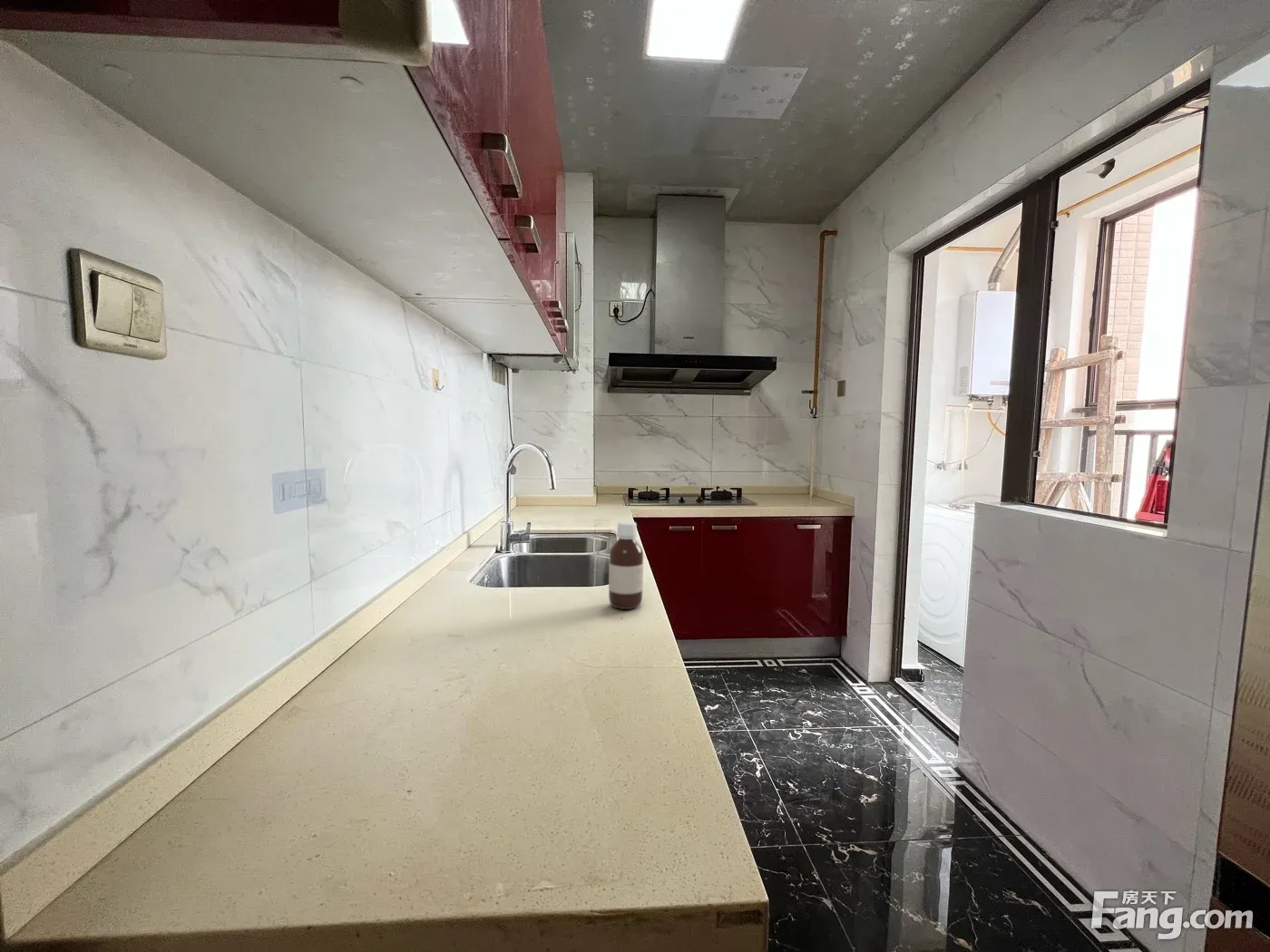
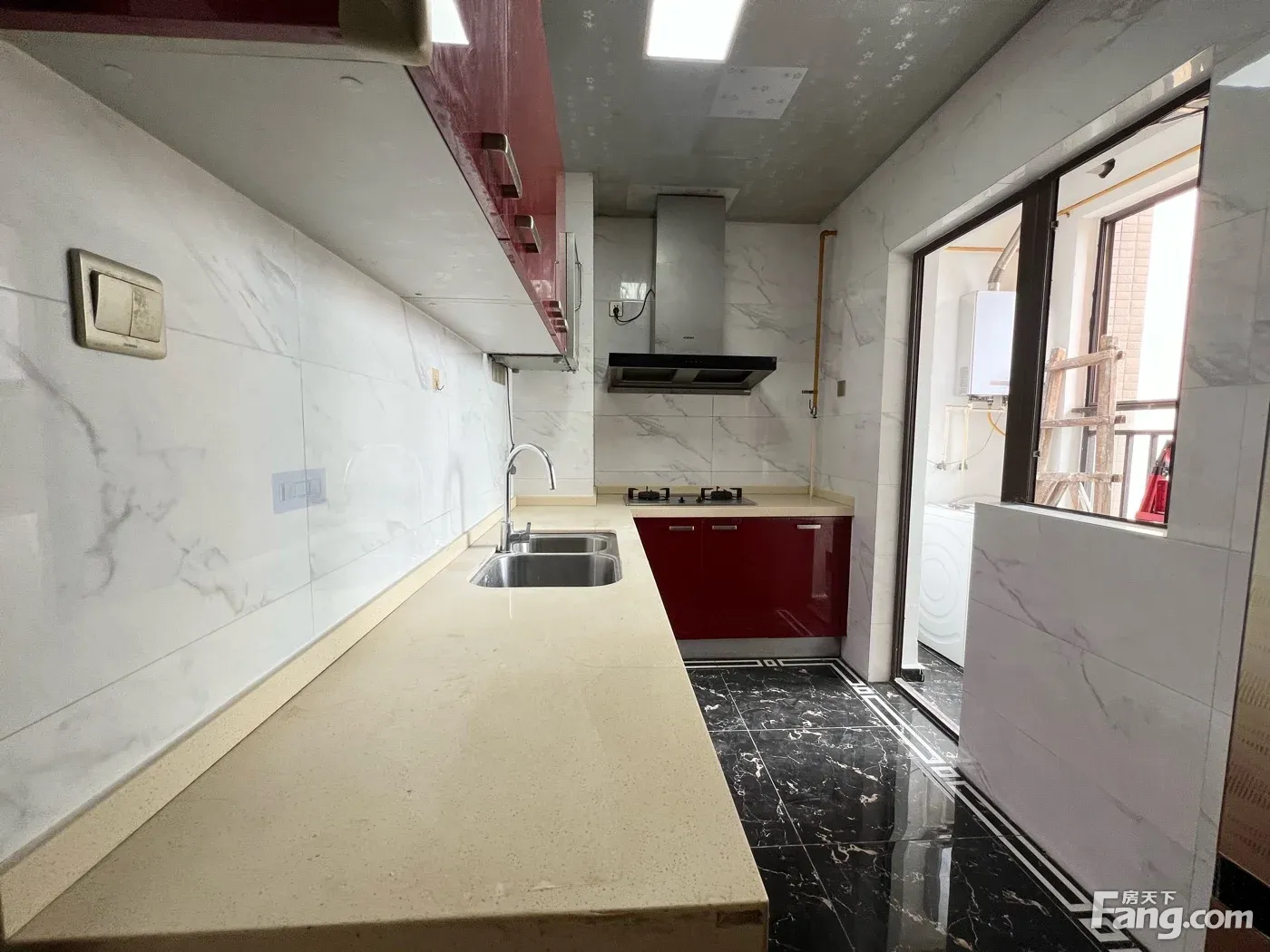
- bottle (626, 564)
